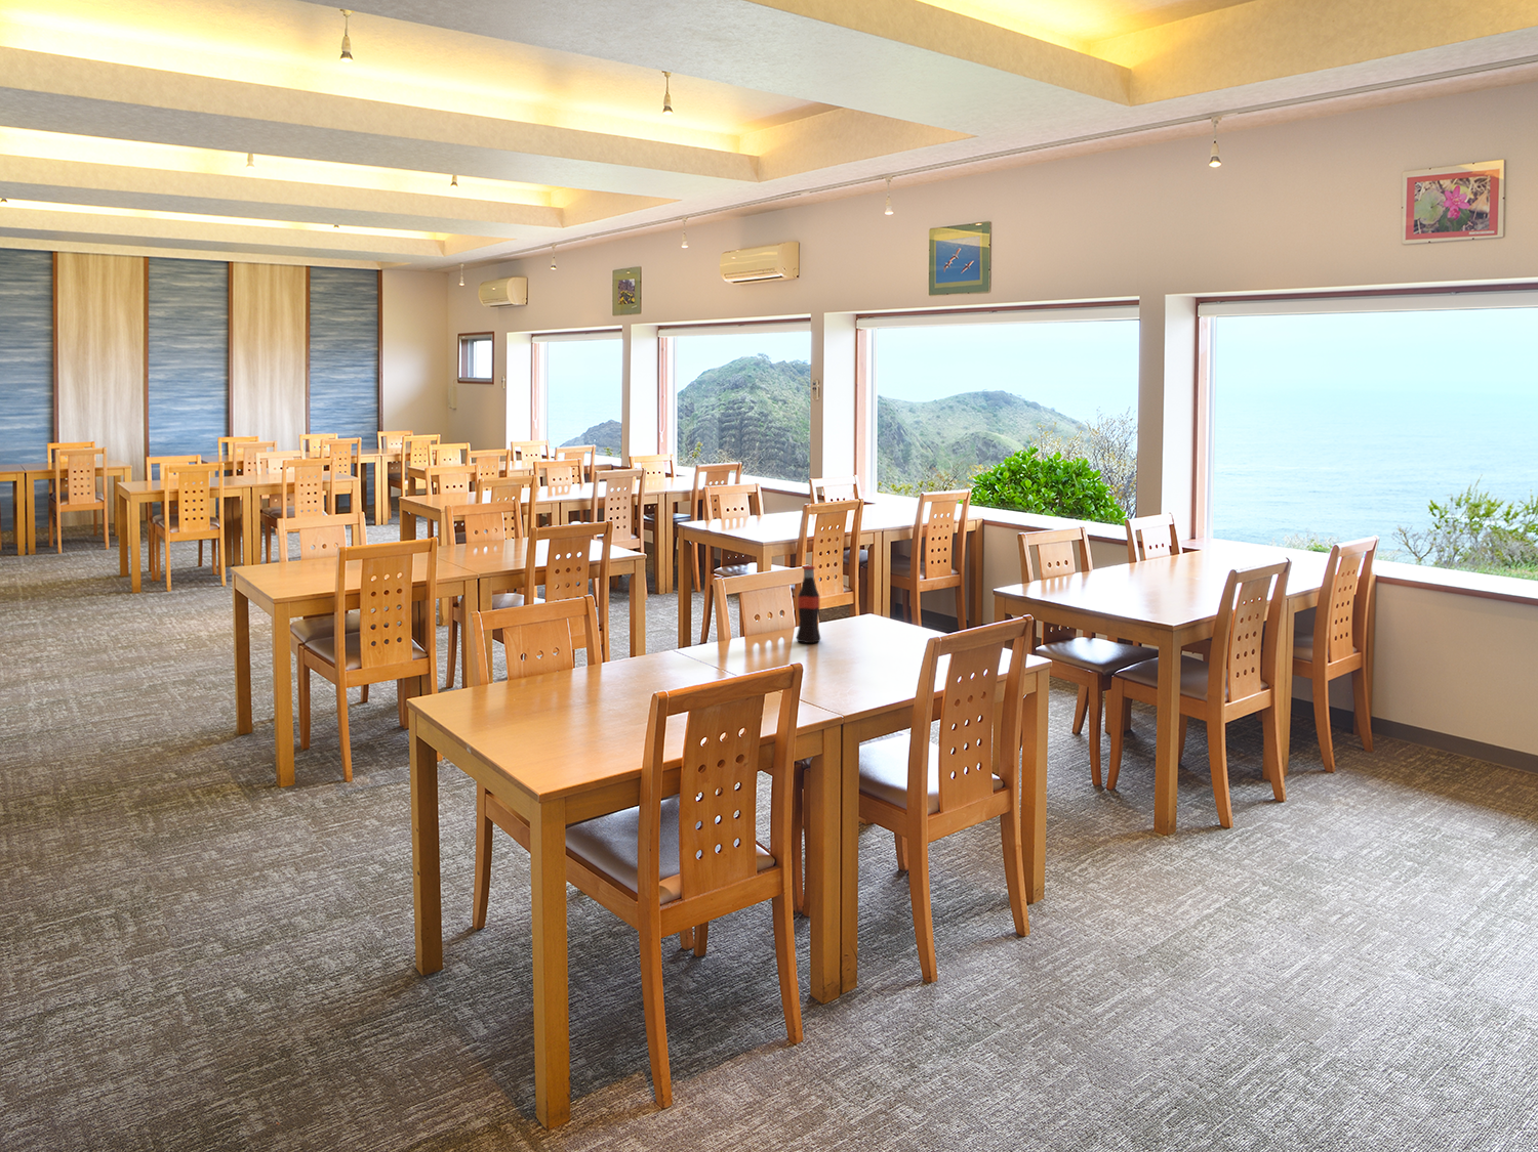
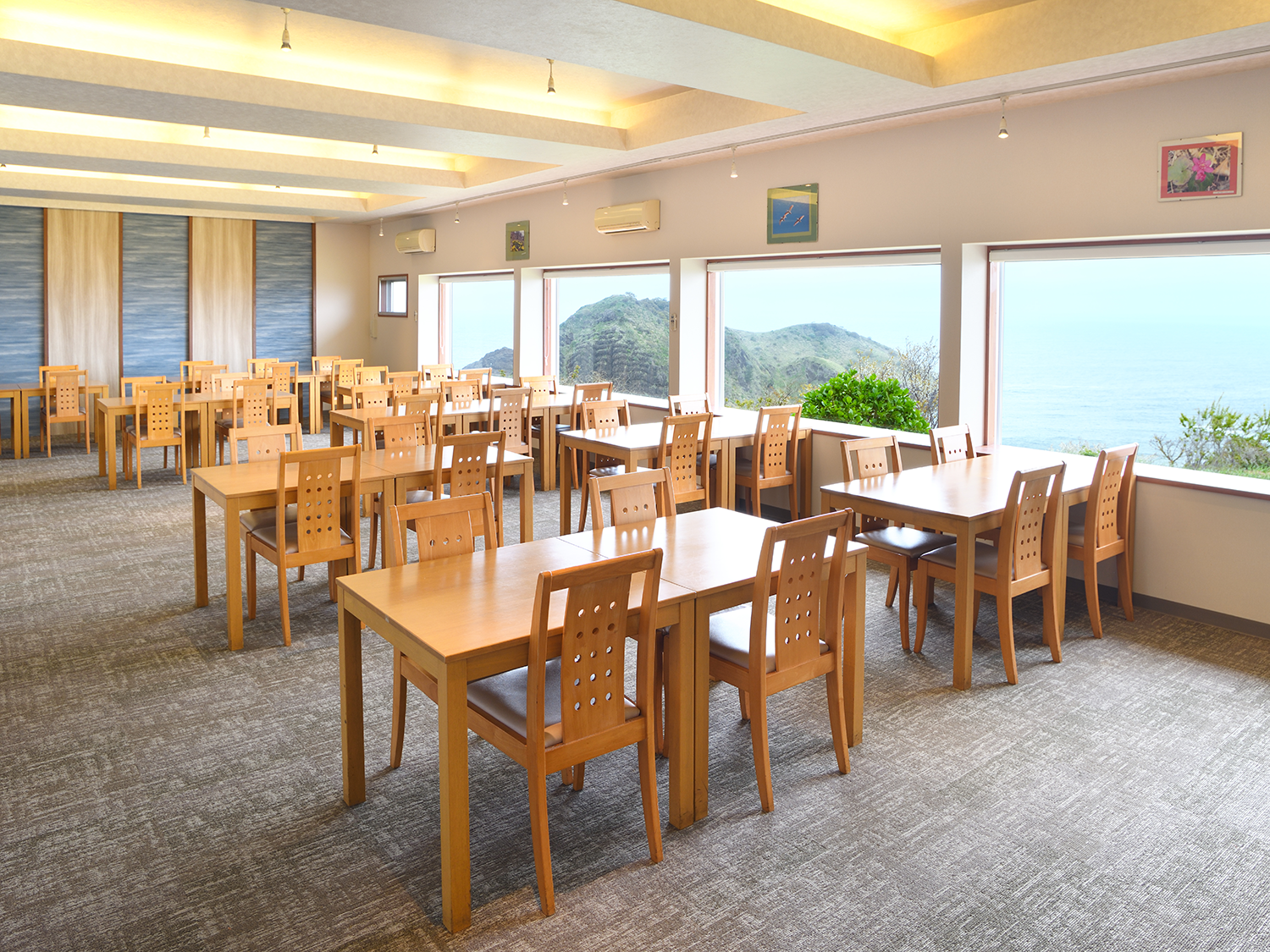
- bottle (808, 603)
